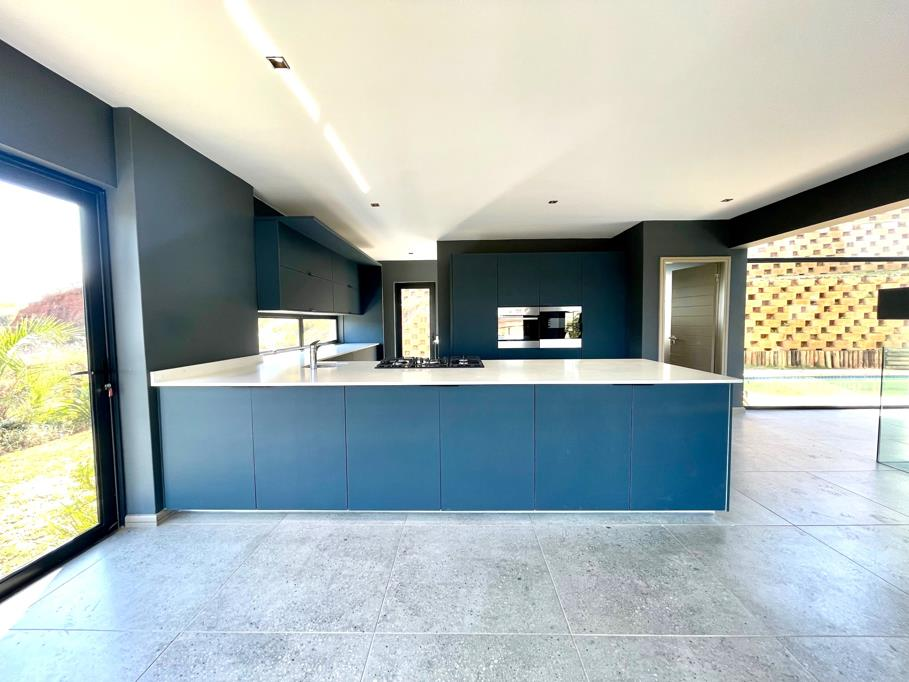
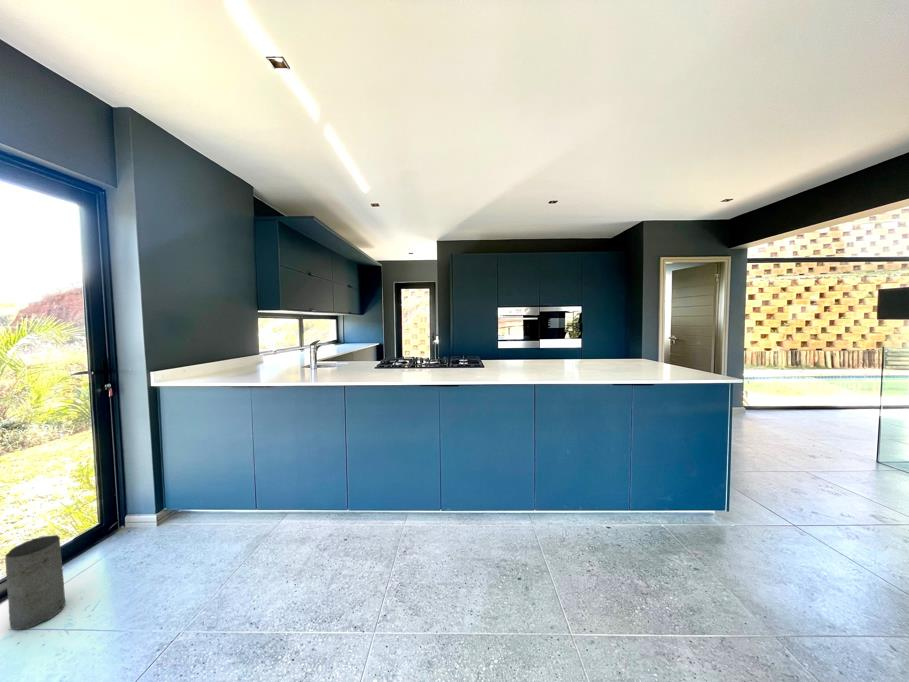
+ vase (36, 580)
